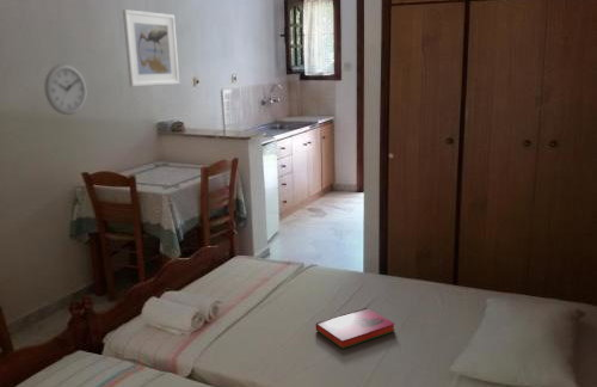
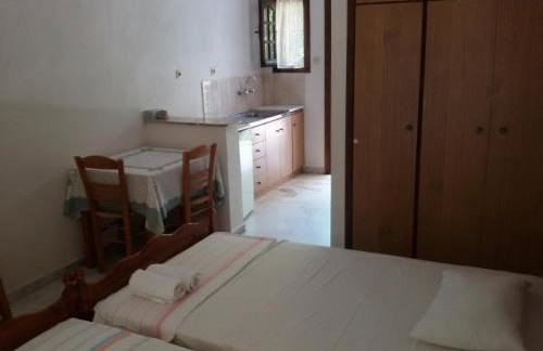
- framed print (153, 49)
- hardback book (355, 326)
- wall clock (67, 90)
